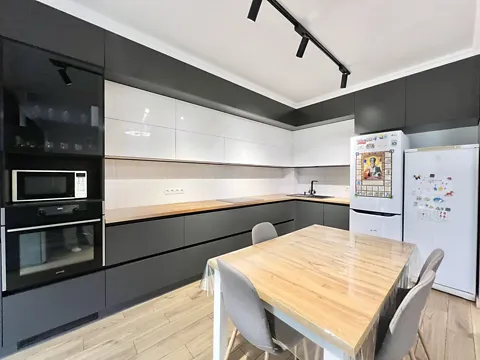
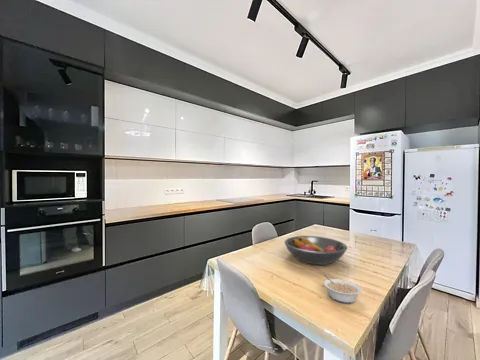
+ legume (340, 290)
+ fruit bowl (314, 249)
